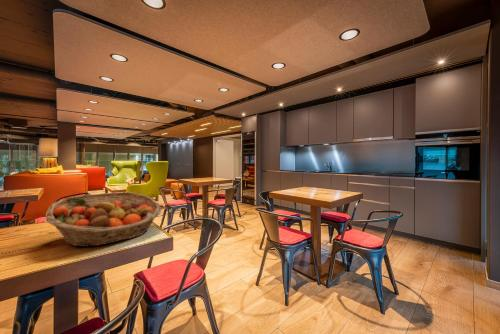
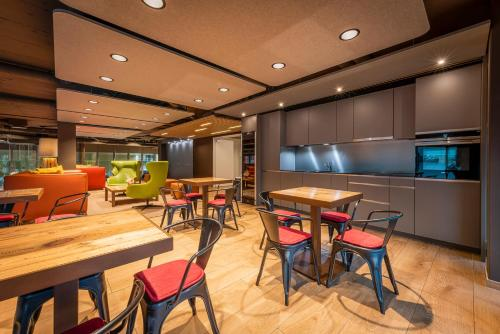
- fruit basket (110, 215)
